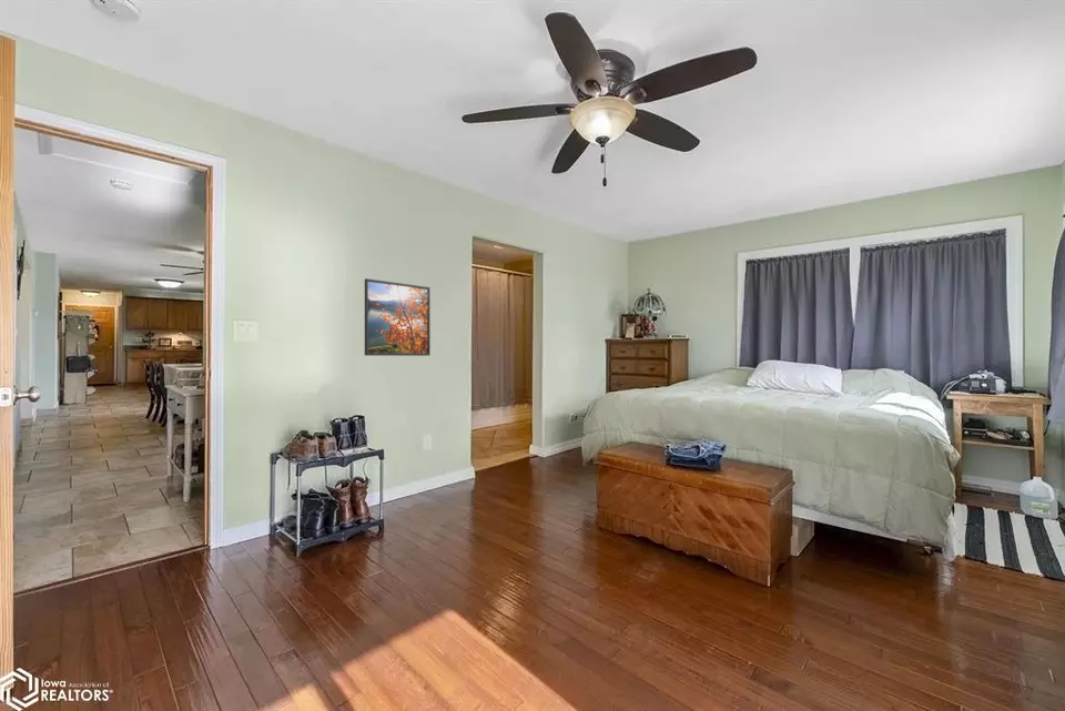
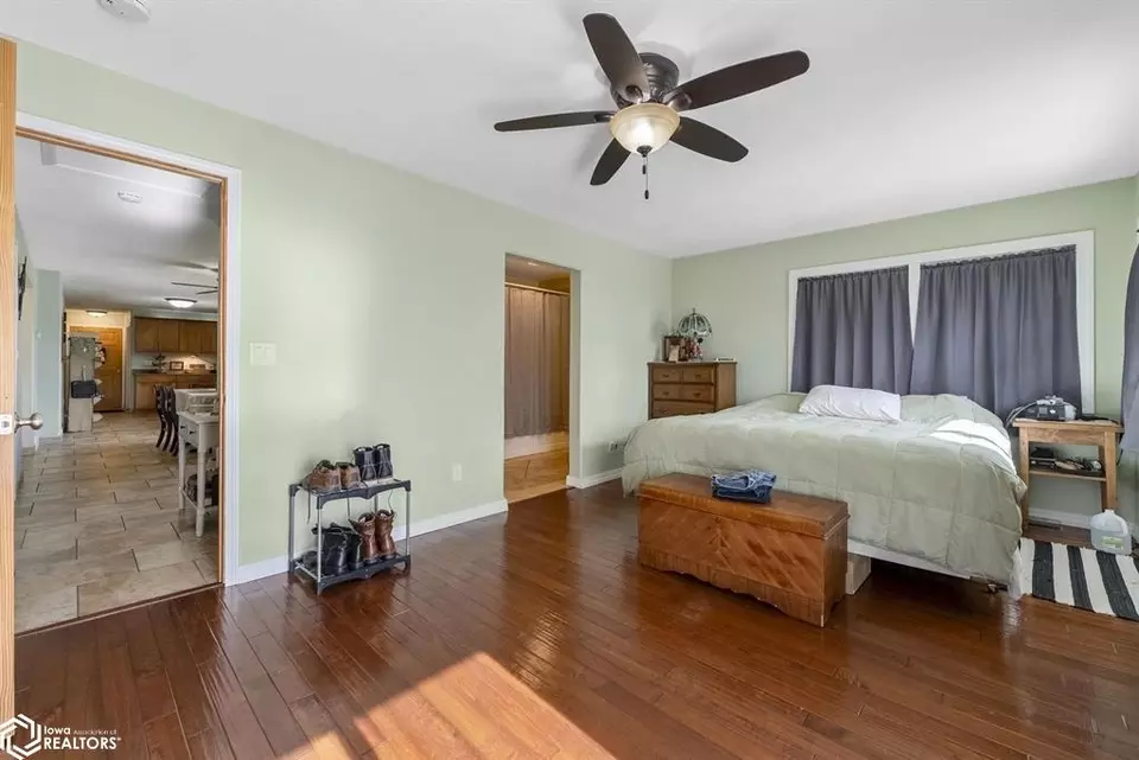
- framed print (398, 318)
